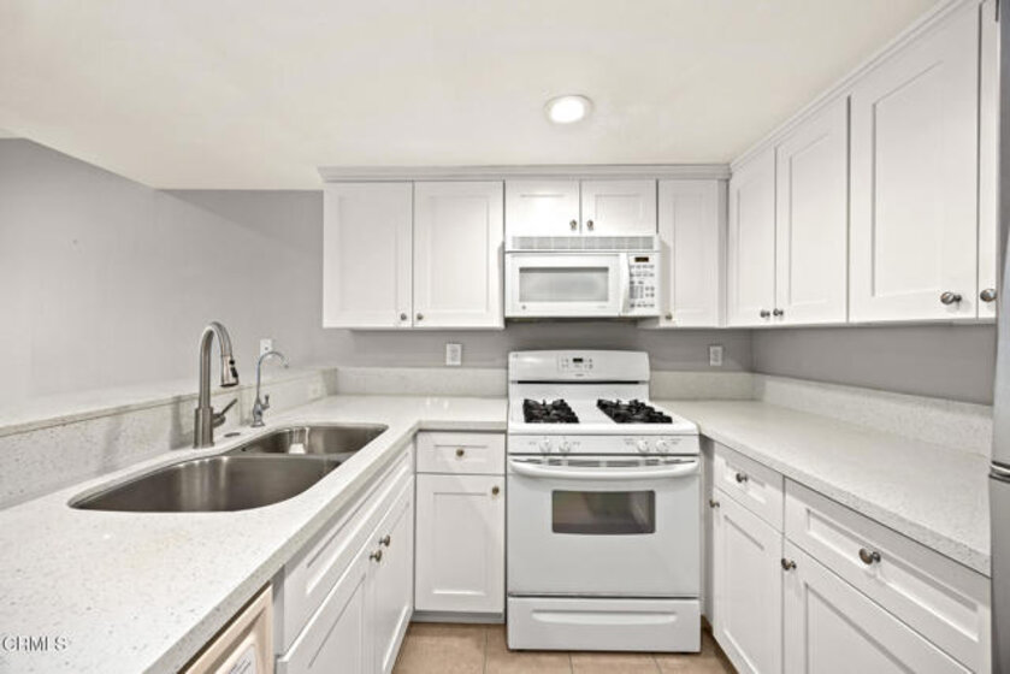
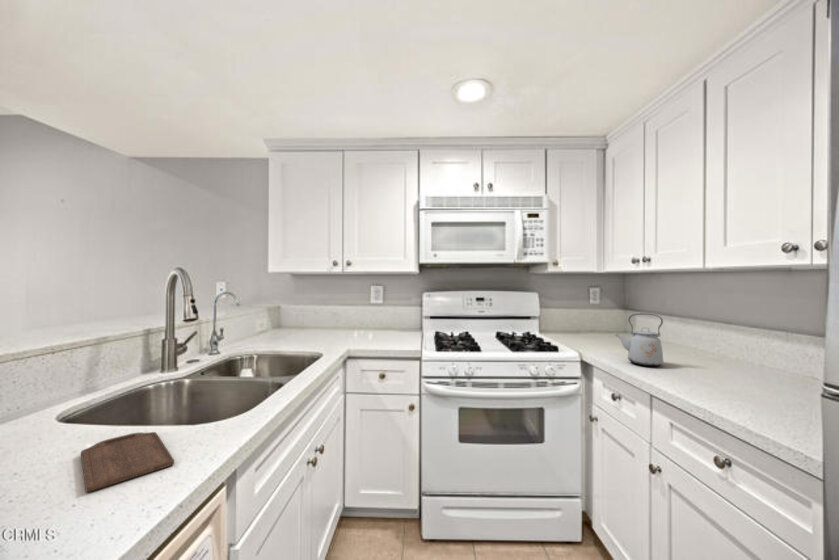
+ cutting board (125, 454)
+ kettle (638, 338)
